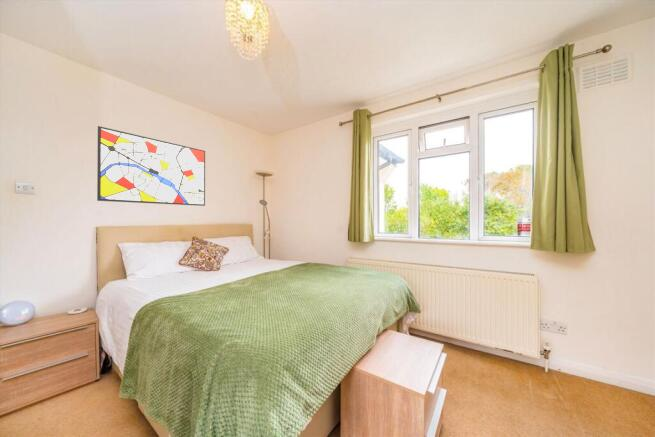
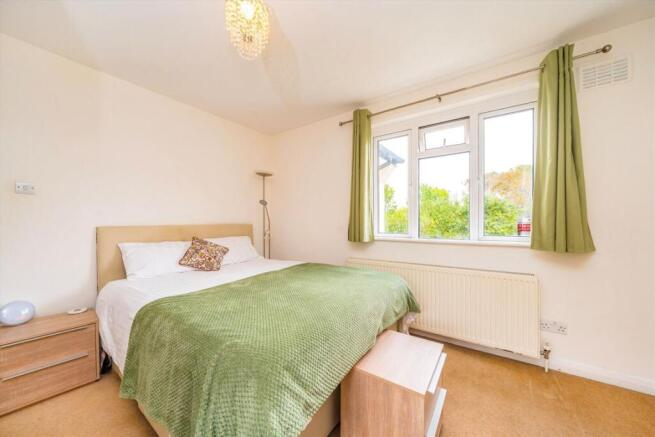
- wall art (159, 172)
